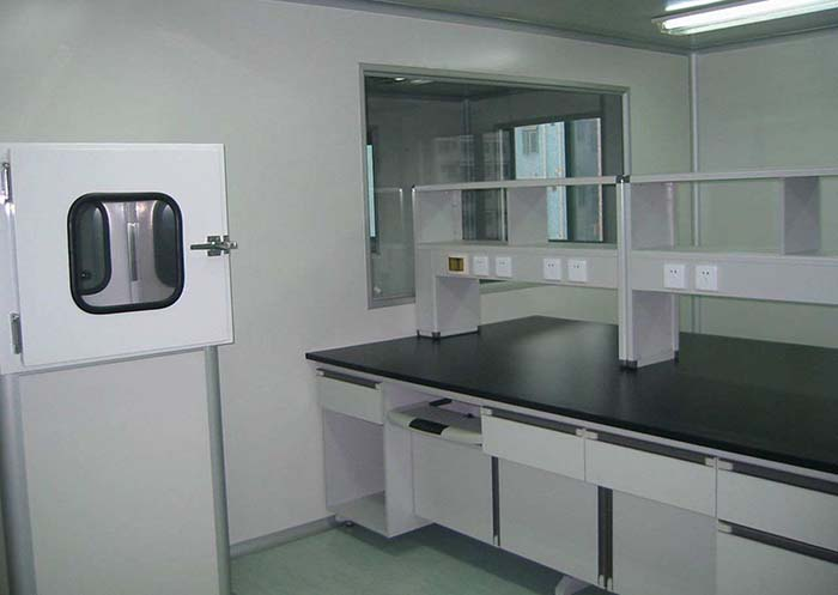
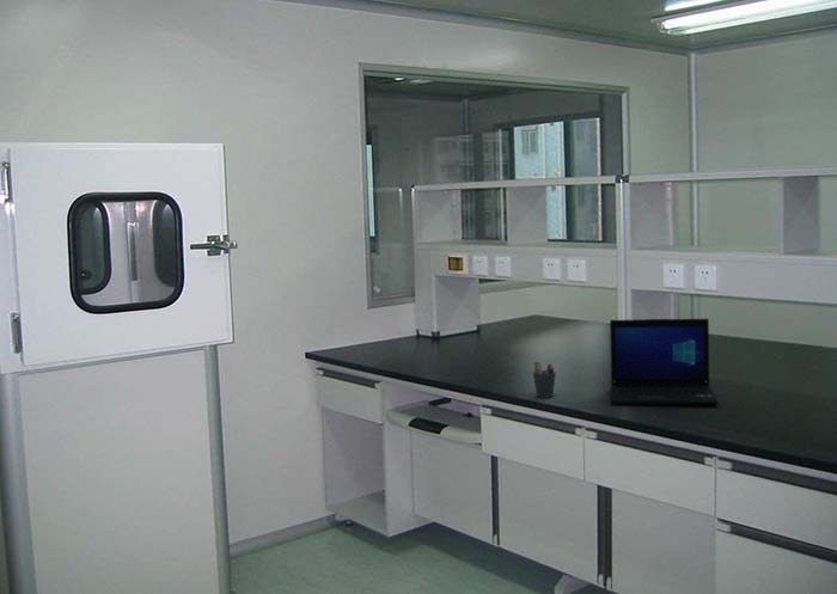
+ laptop (660, 360)
+ pen holder (544, 378)
